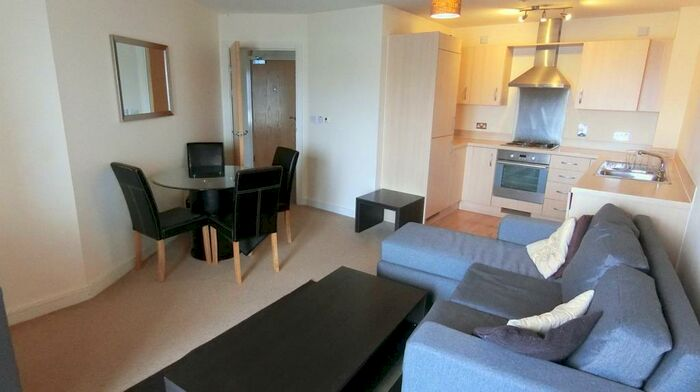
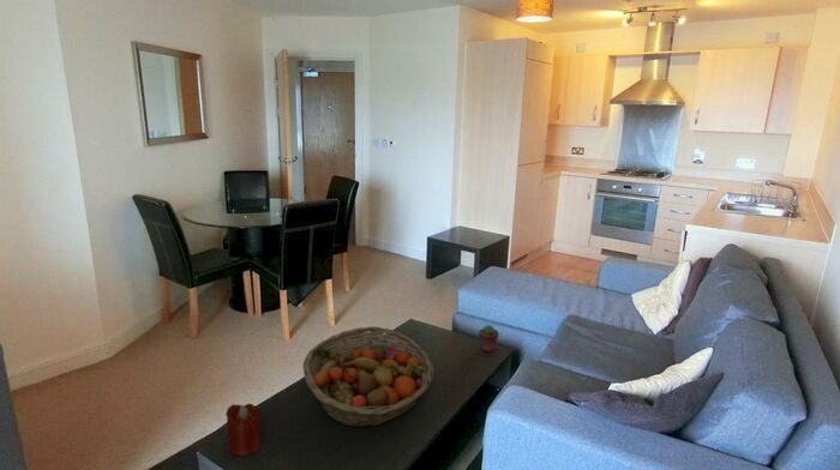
+ fruit basket (370, 374)
+ potted succulent (488, 337)
+ candle (244, 424)
